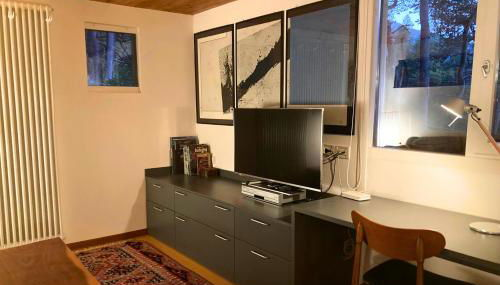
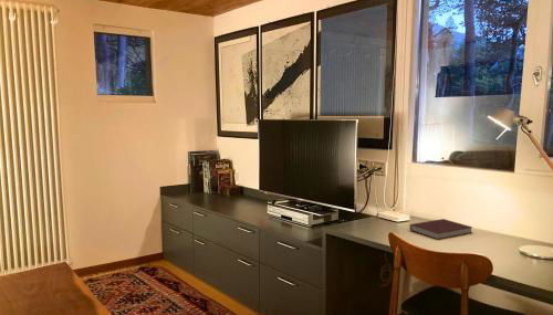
+ notebook (440, 228)
